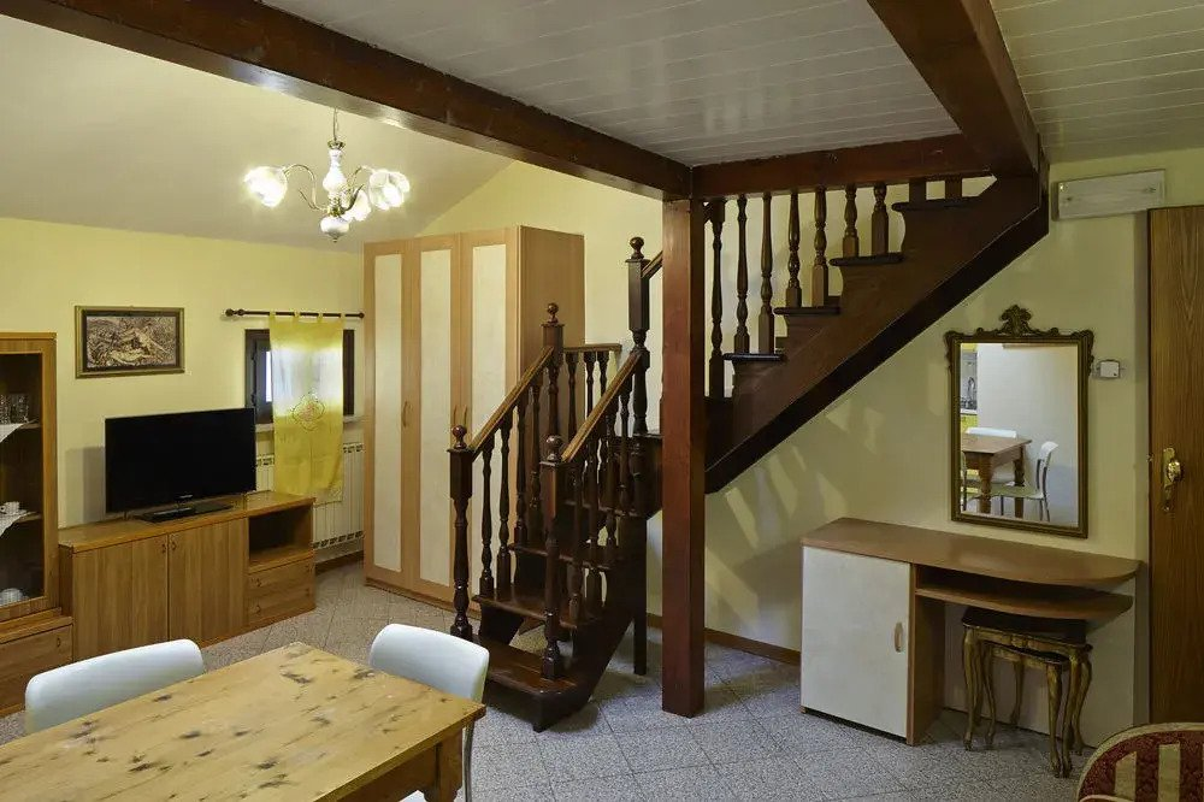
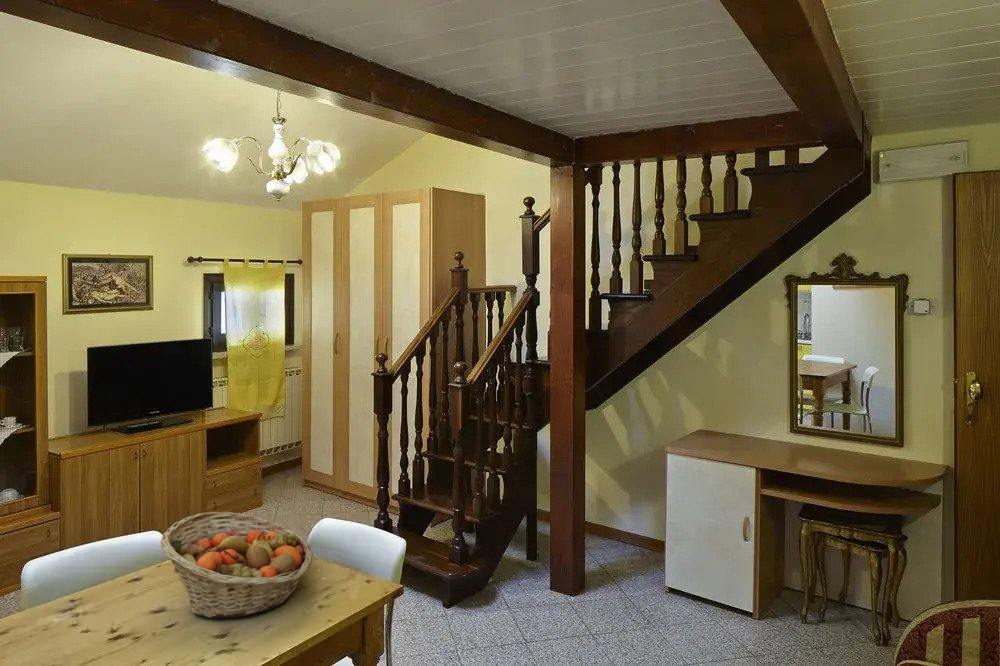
+ fruit basket (240, 558)
